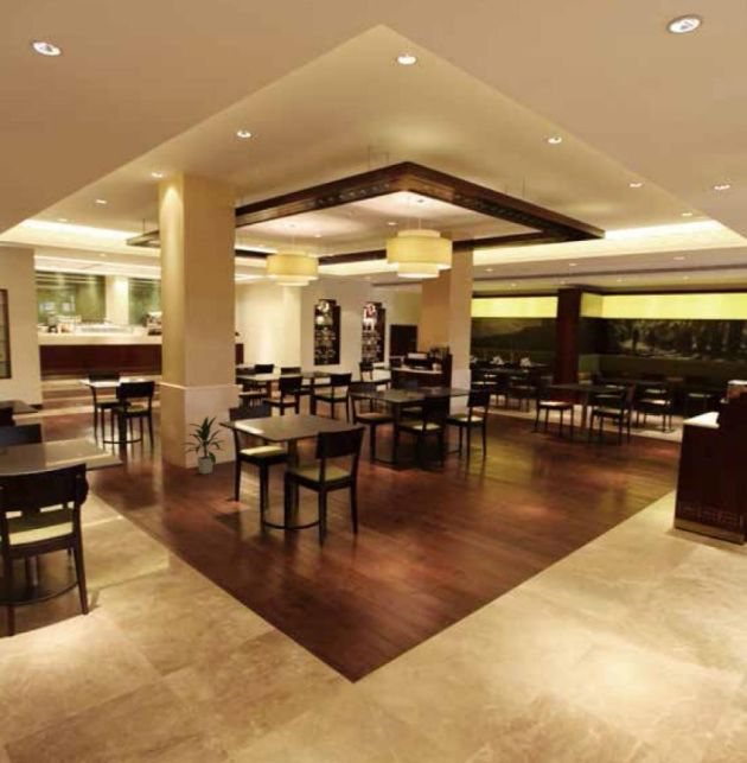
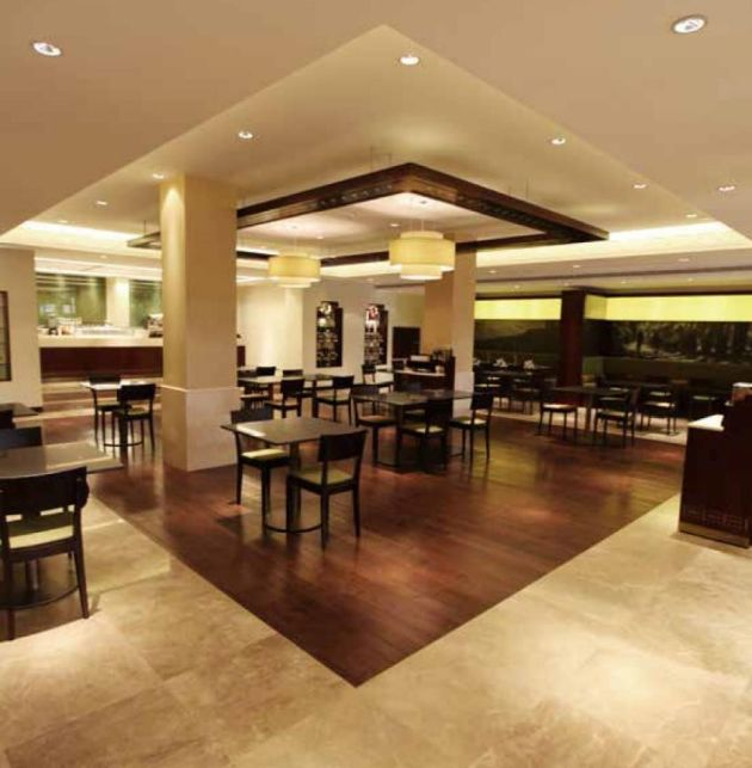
- indoor plant (204, 444)
